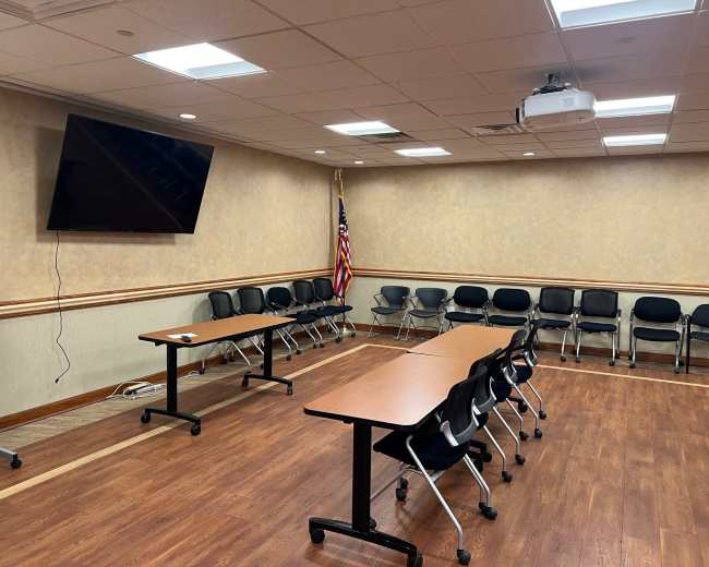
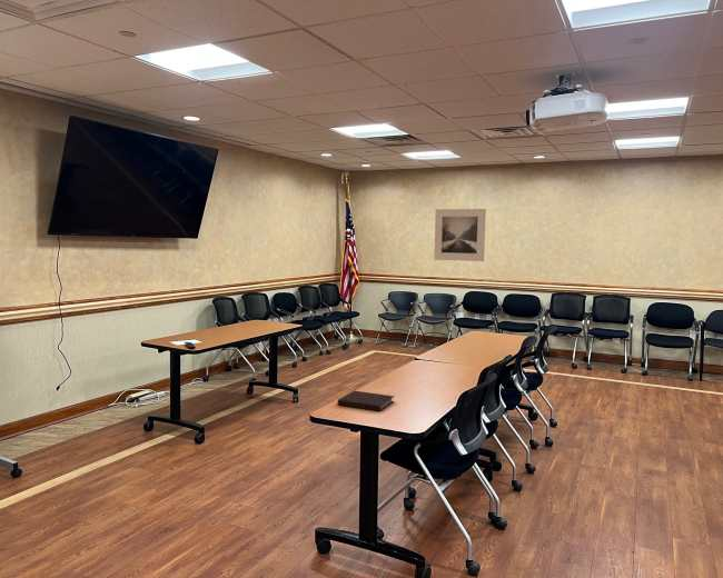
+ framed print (459, 235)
+ notebook (366, 400)
